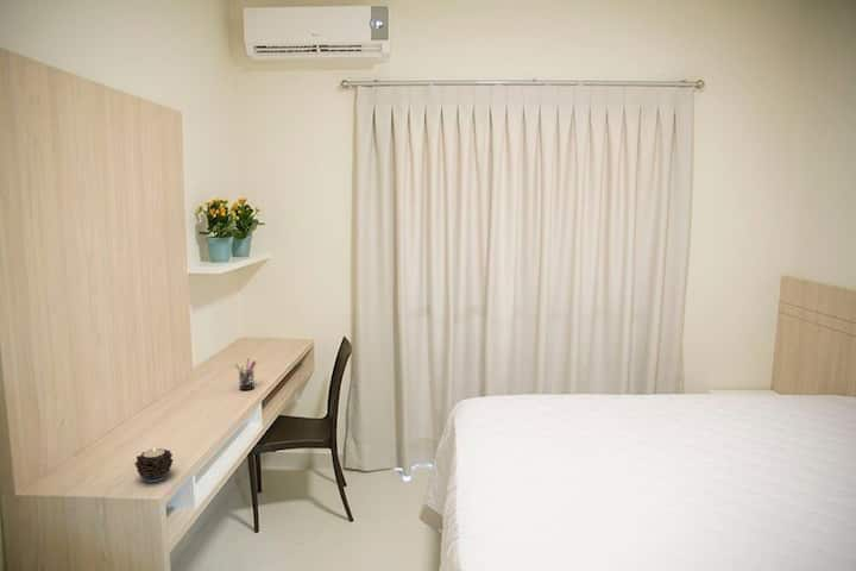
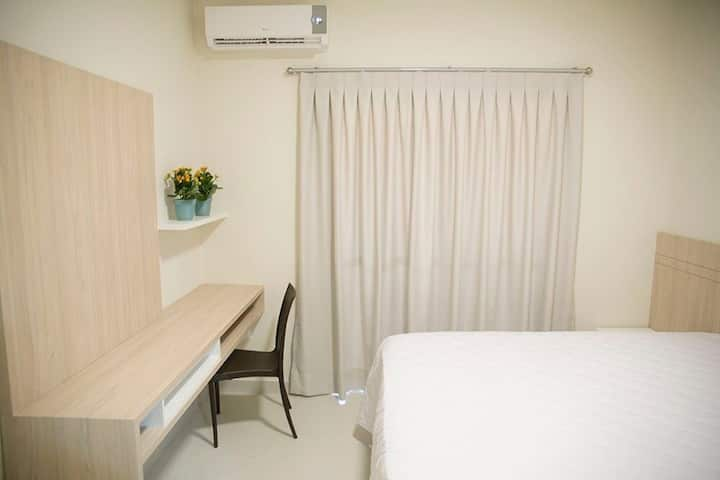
- pen holder (245, 374)
- candle (153, 463)
